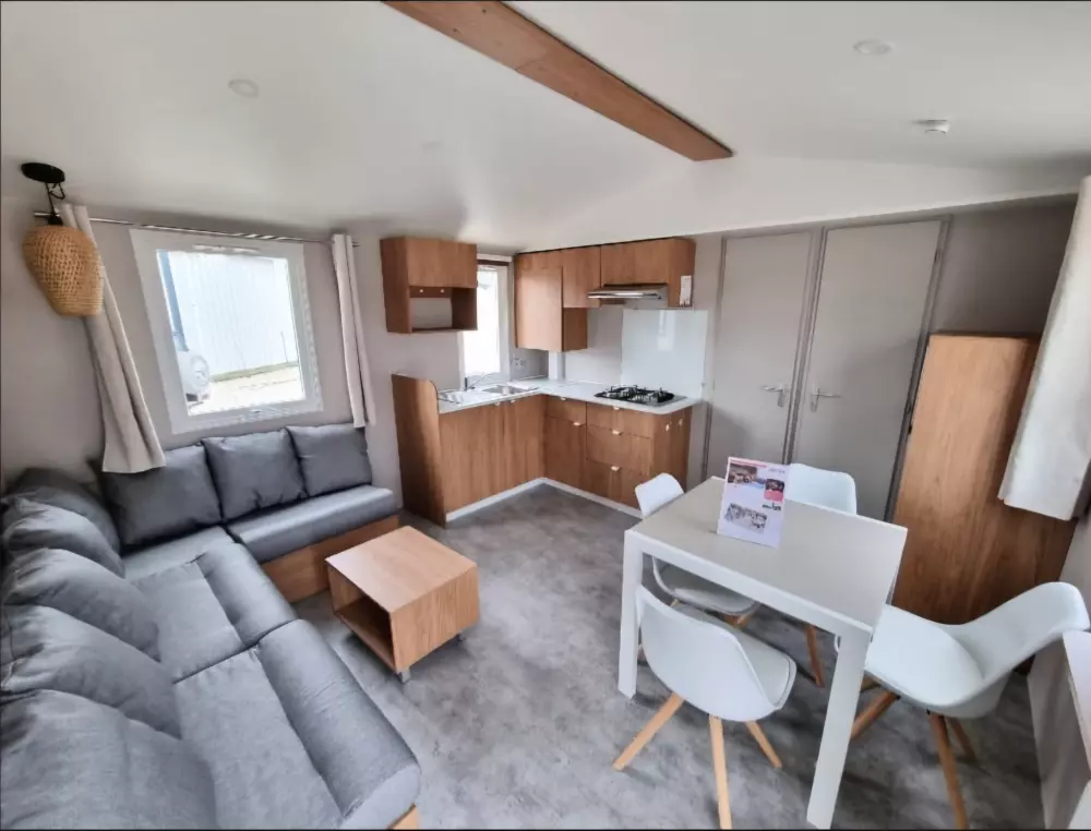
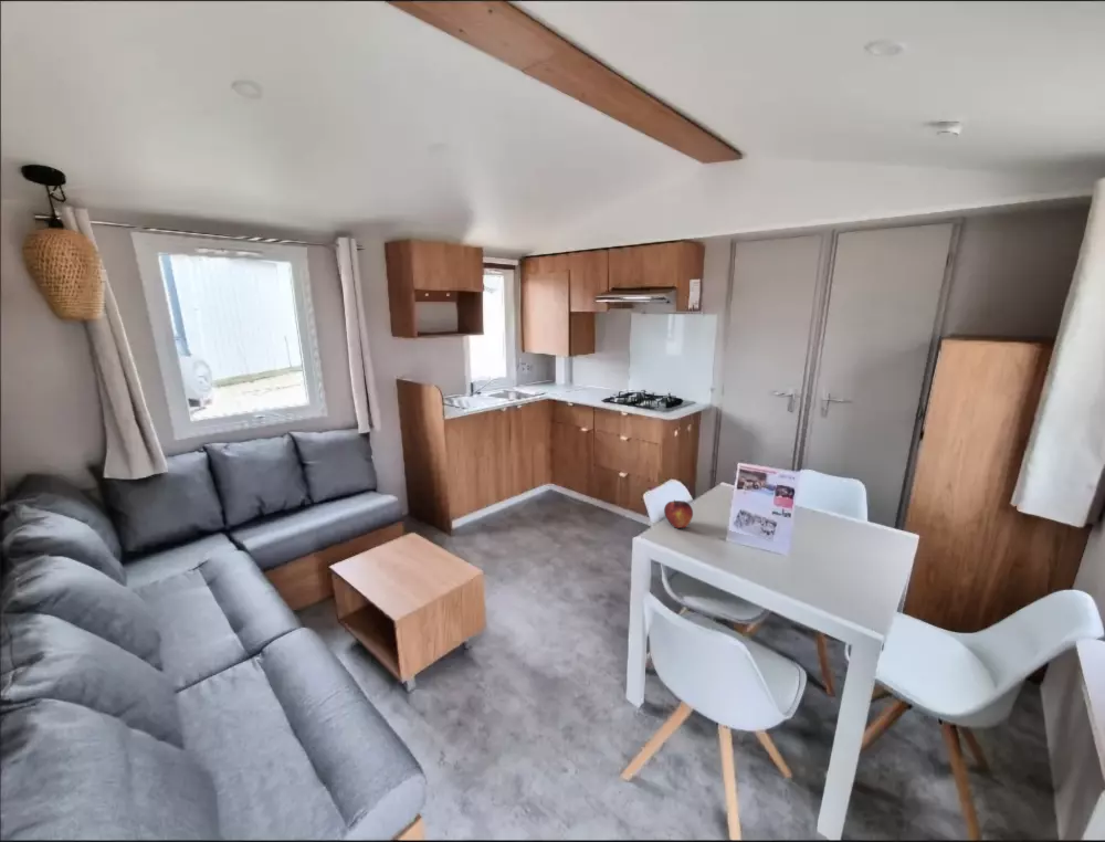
+ fruit (678, 513)
